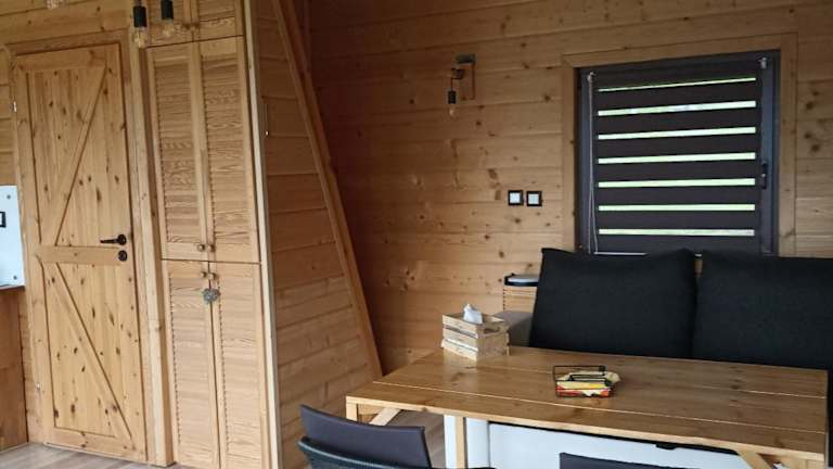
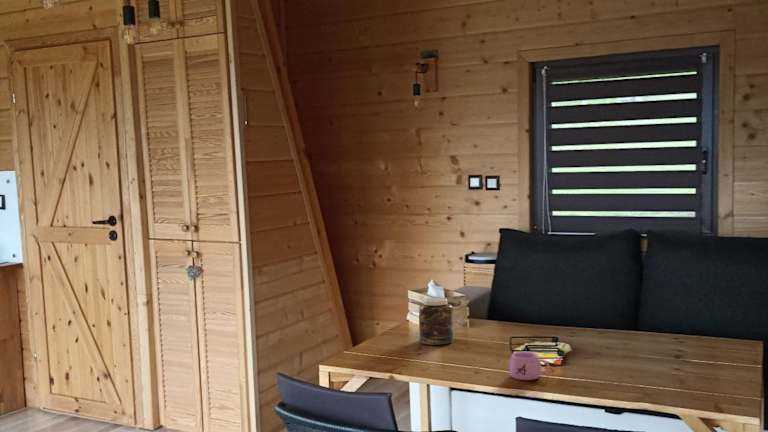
+ jar (435, 320)
+ mug (529, 366)
